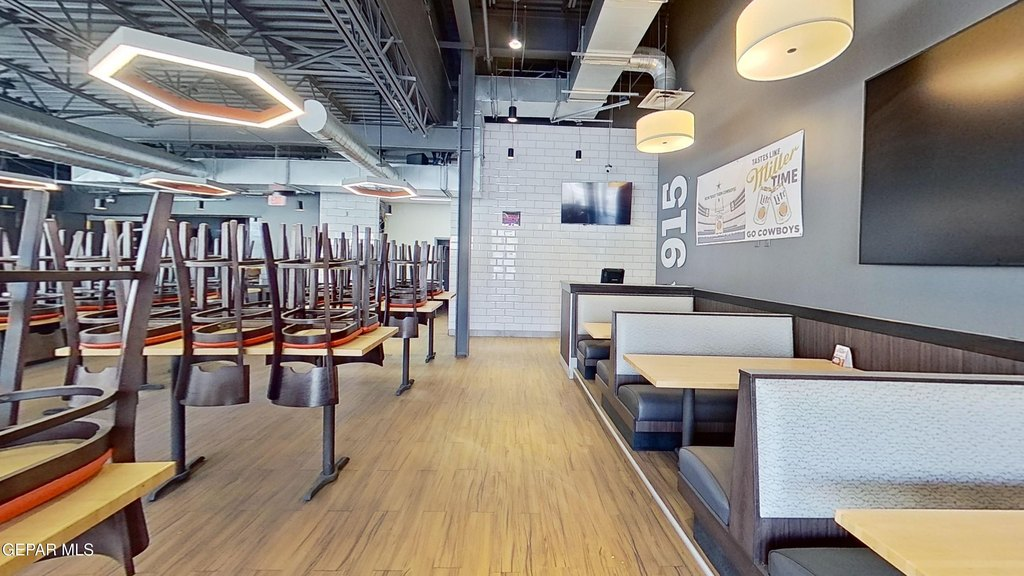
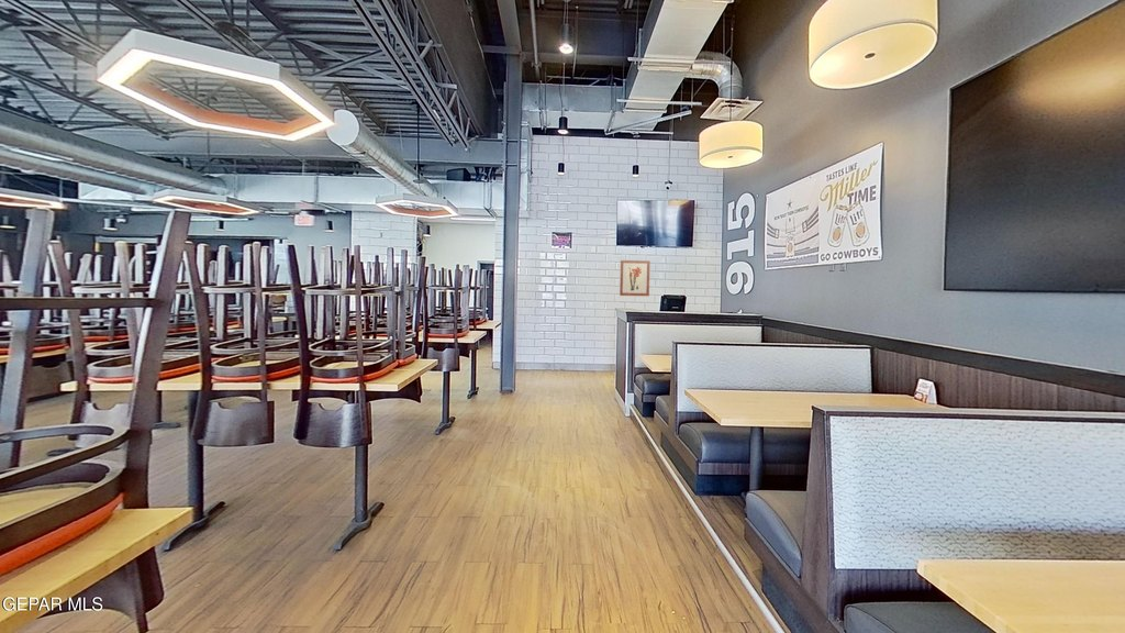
+ wall art (634, 278)
